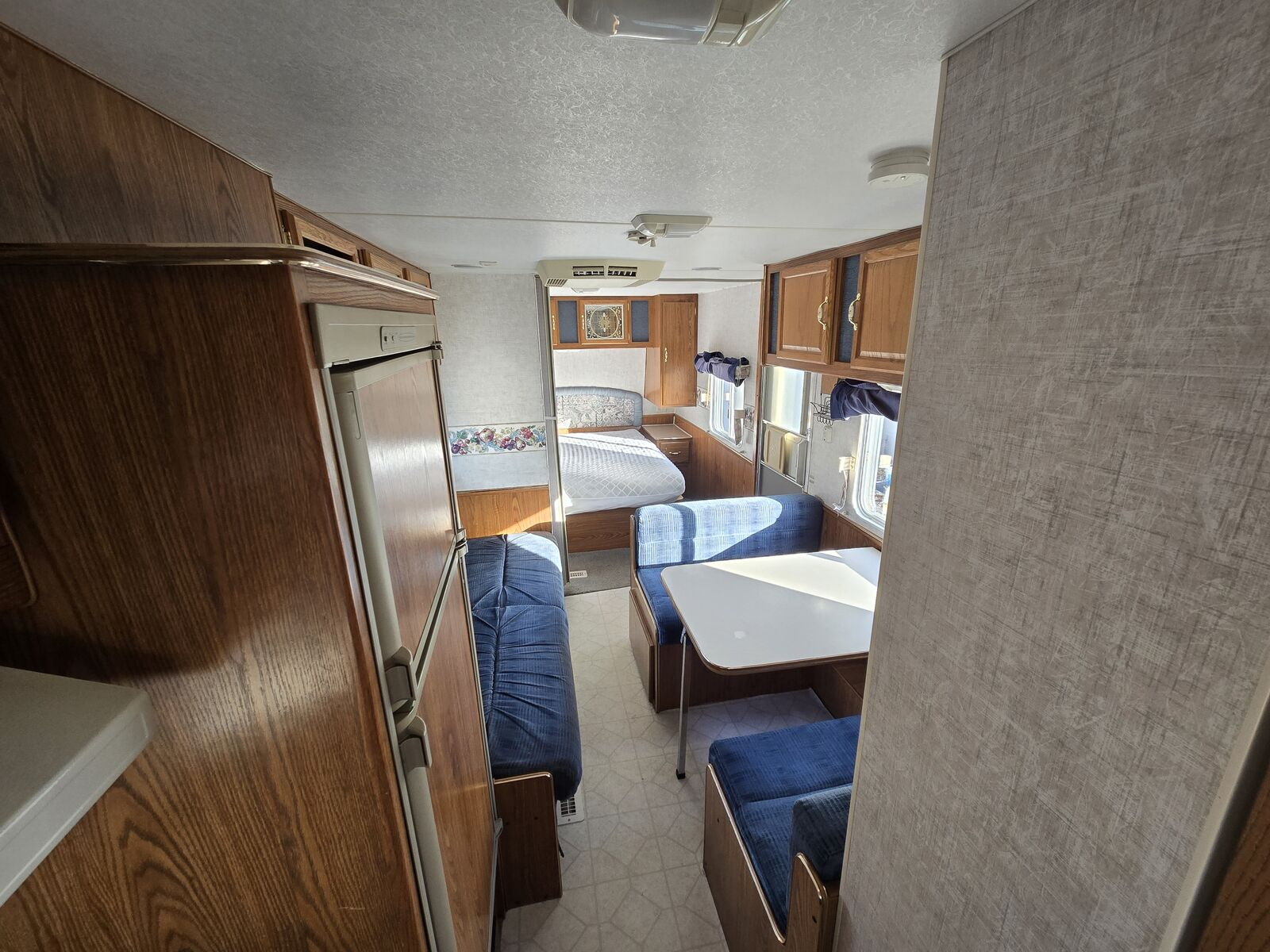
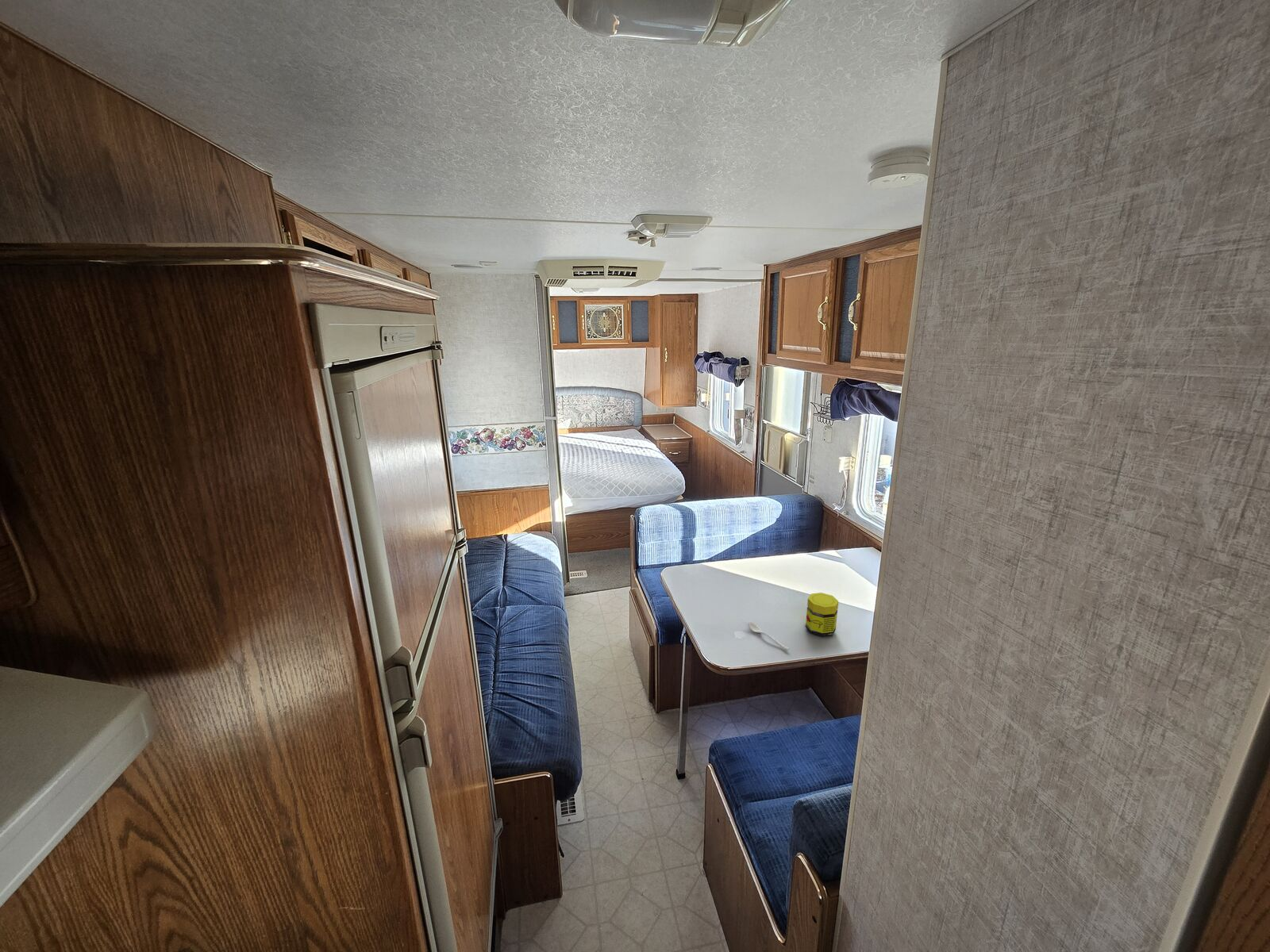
+ spoon (768, 635)
+ jar (822, 614)
